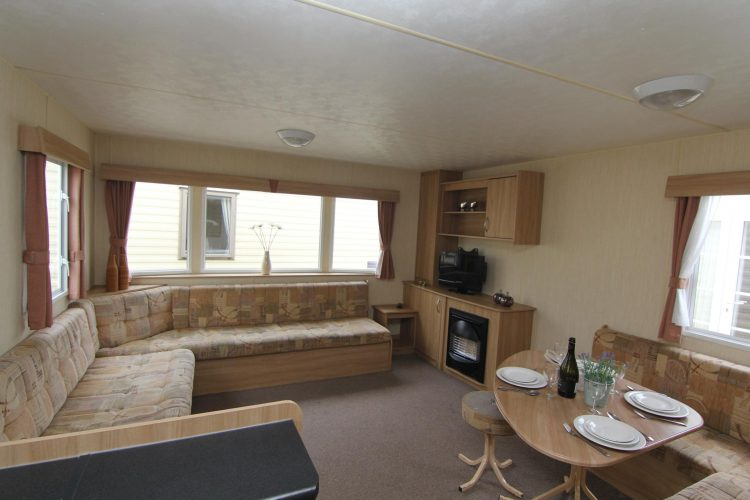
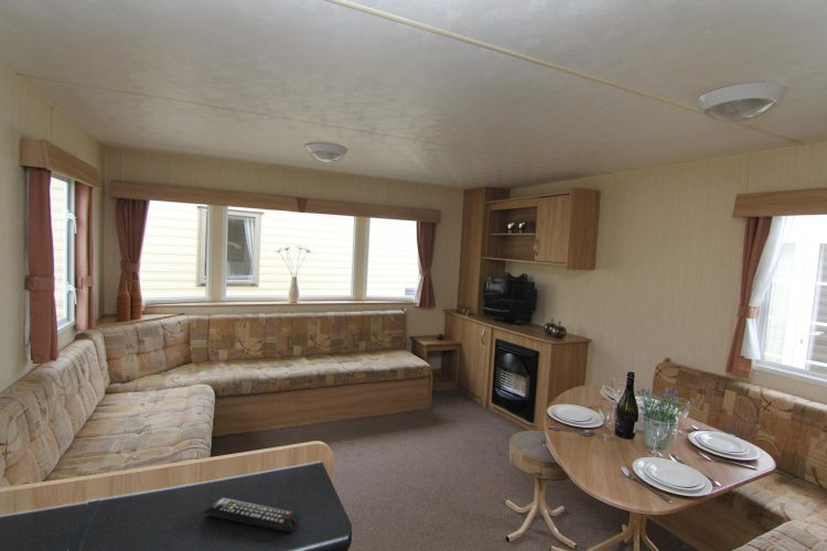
+ remote control (250, 515)
